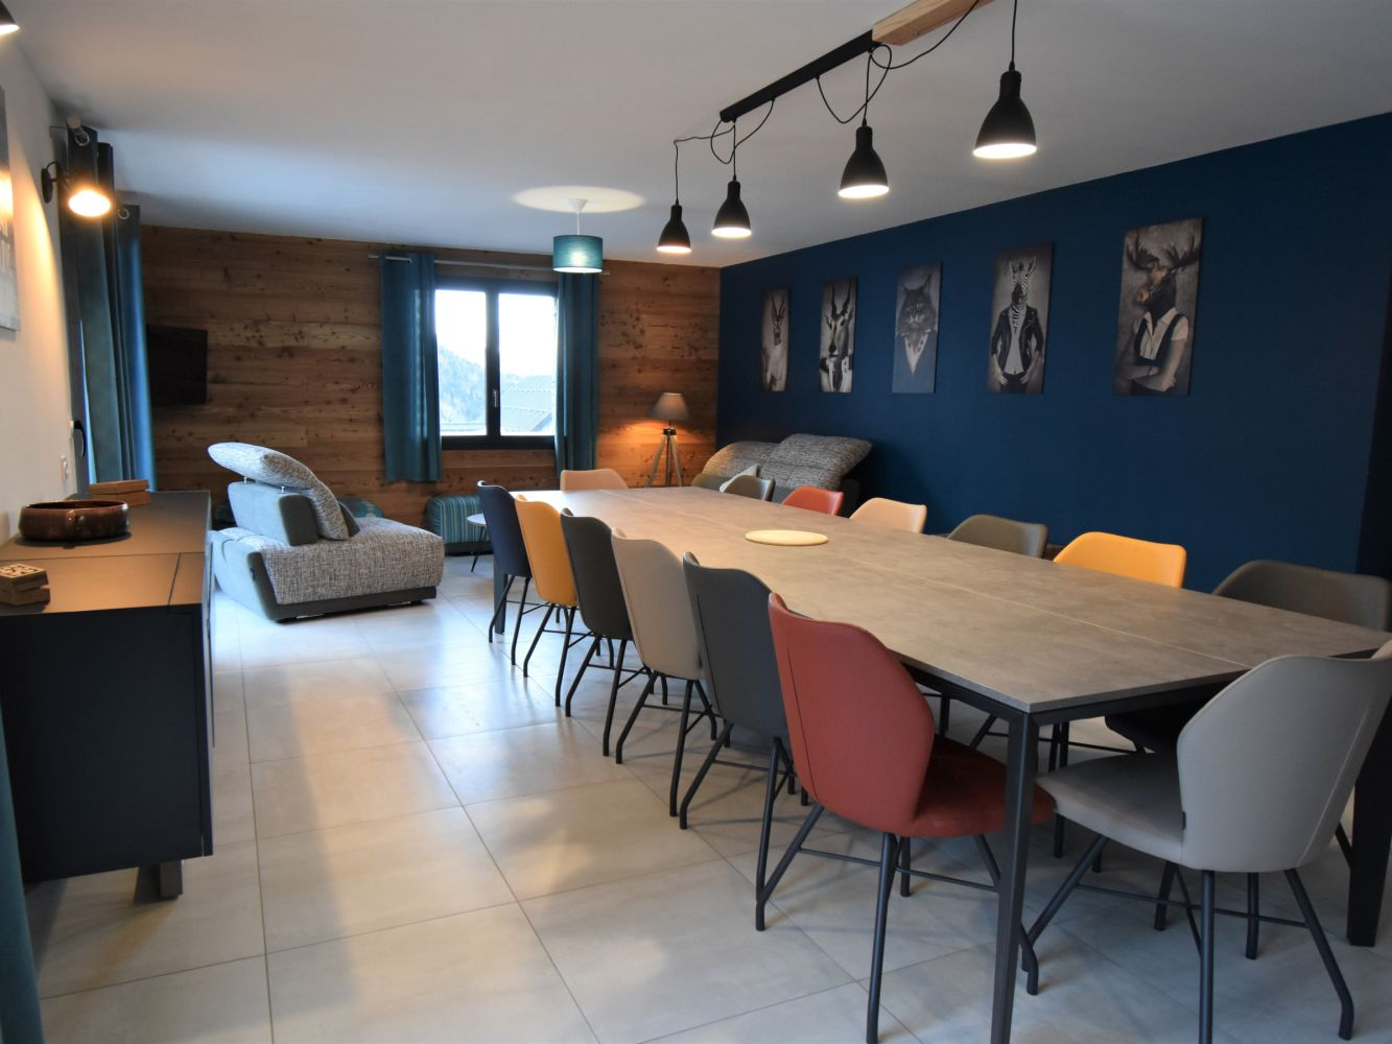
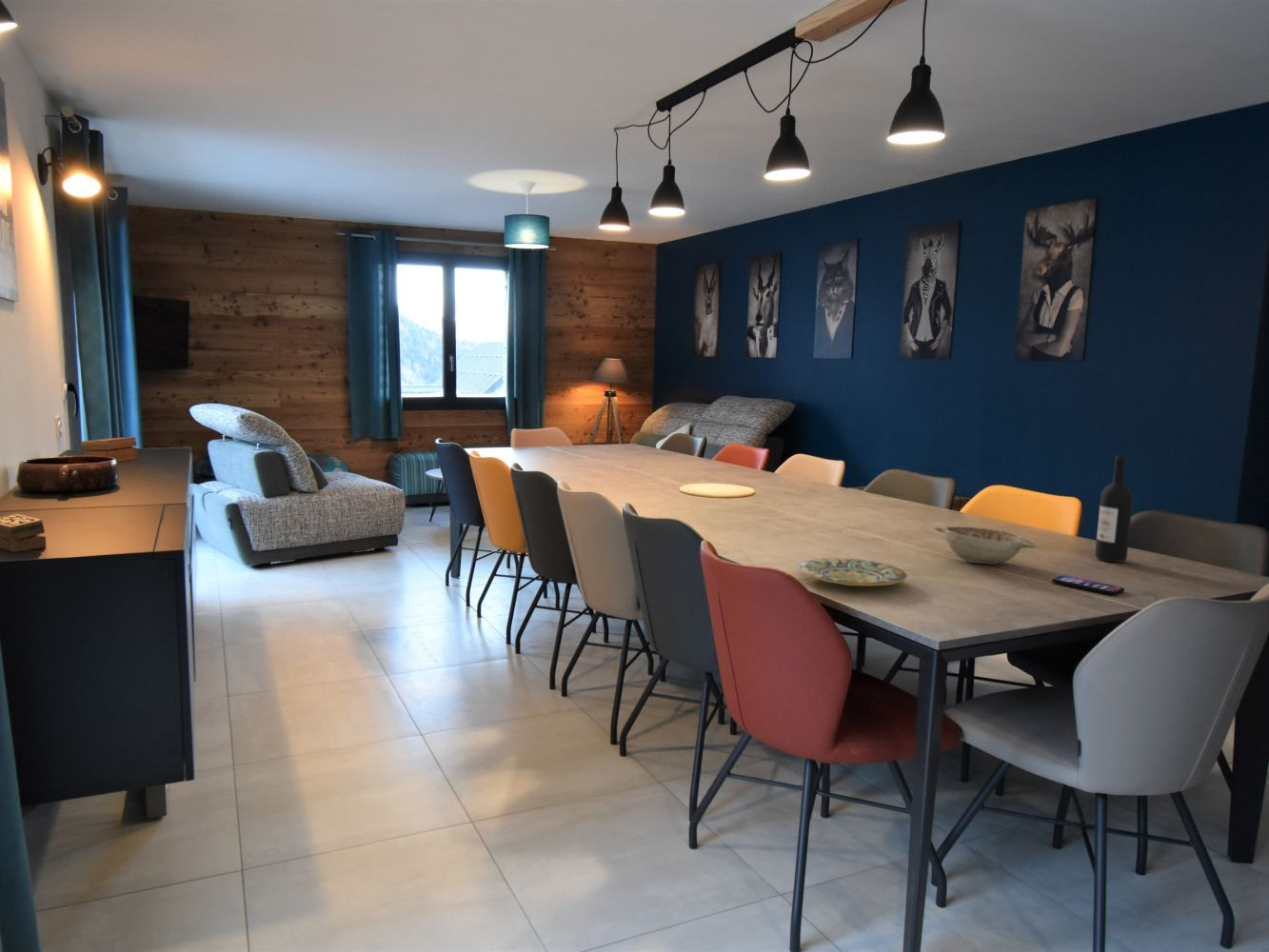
+ smartphone (1087, 585)
+ decorative bowl (982, 546)
+ plate (850, 575)
+ wine bottle (1115, 507)
